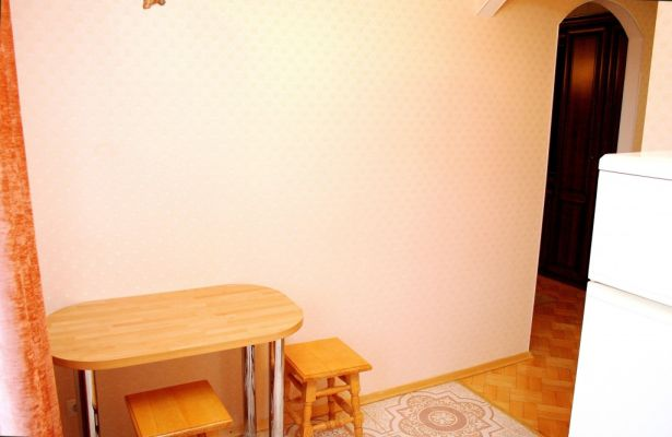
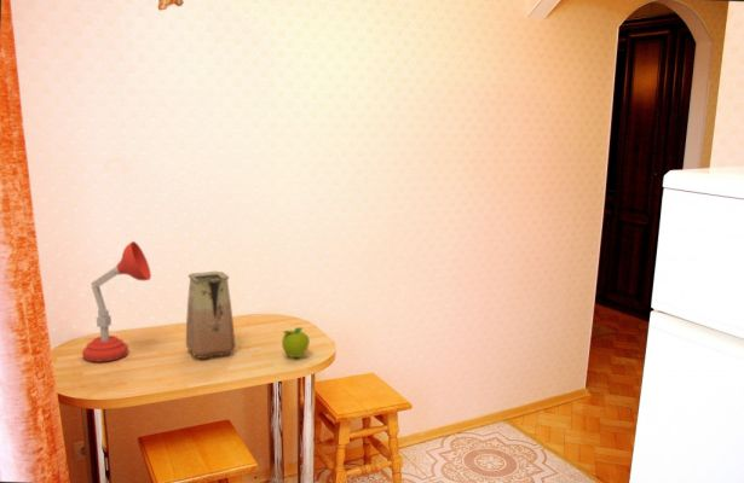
+ vase (208, 313)
+ fruit (295, 342)
+ desk lamp (104, 303)
